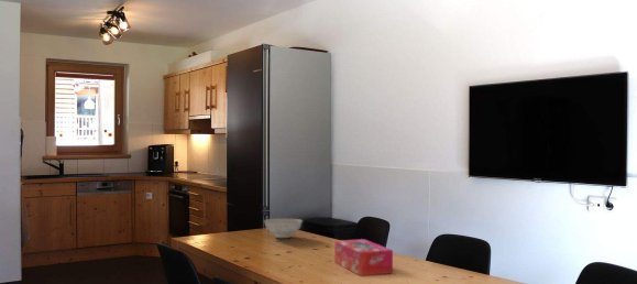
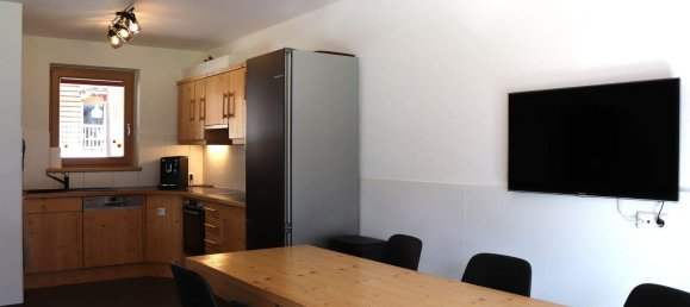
- tissue box (362, 255)
- decorative bowl (283, 228)
